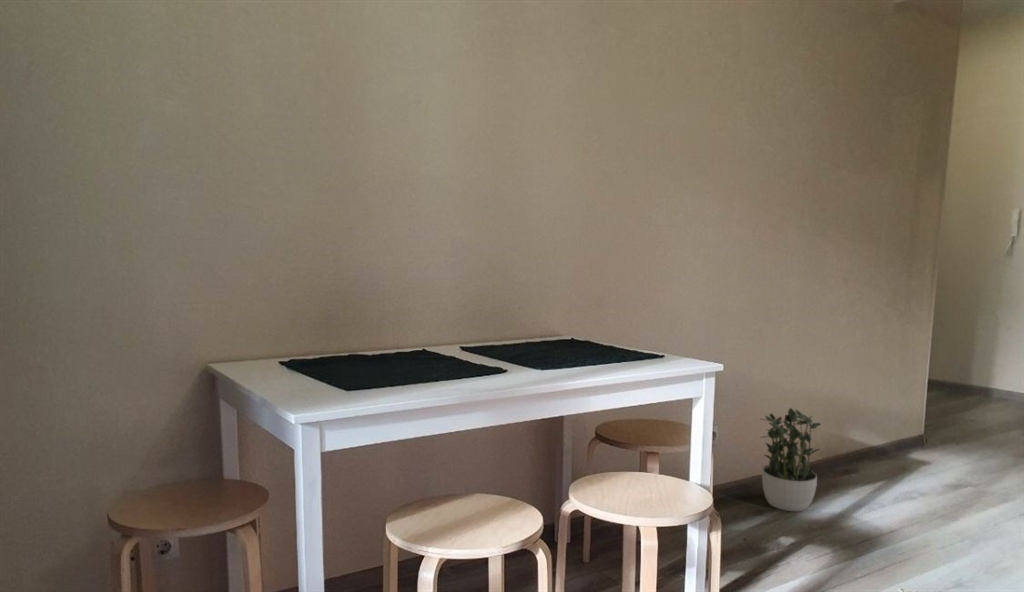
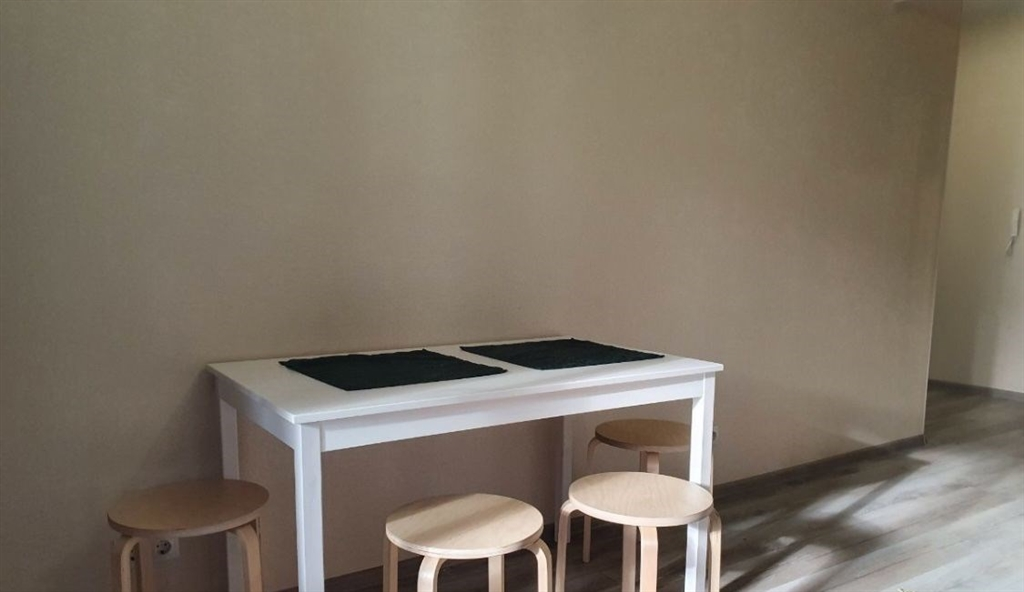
- potted plant (786, 455)
